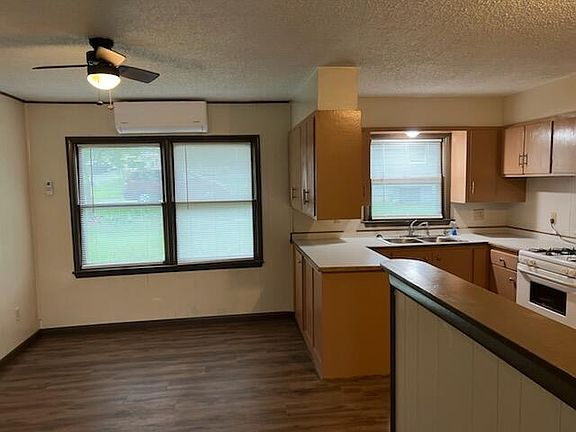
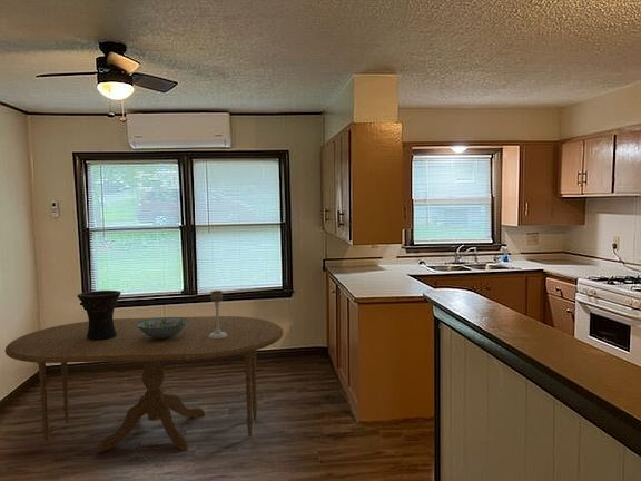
+ vase (100, 314)
+ dining table (152, 382)
+ candle holder (217, 313)
+ decorative bowl (162, 330)
